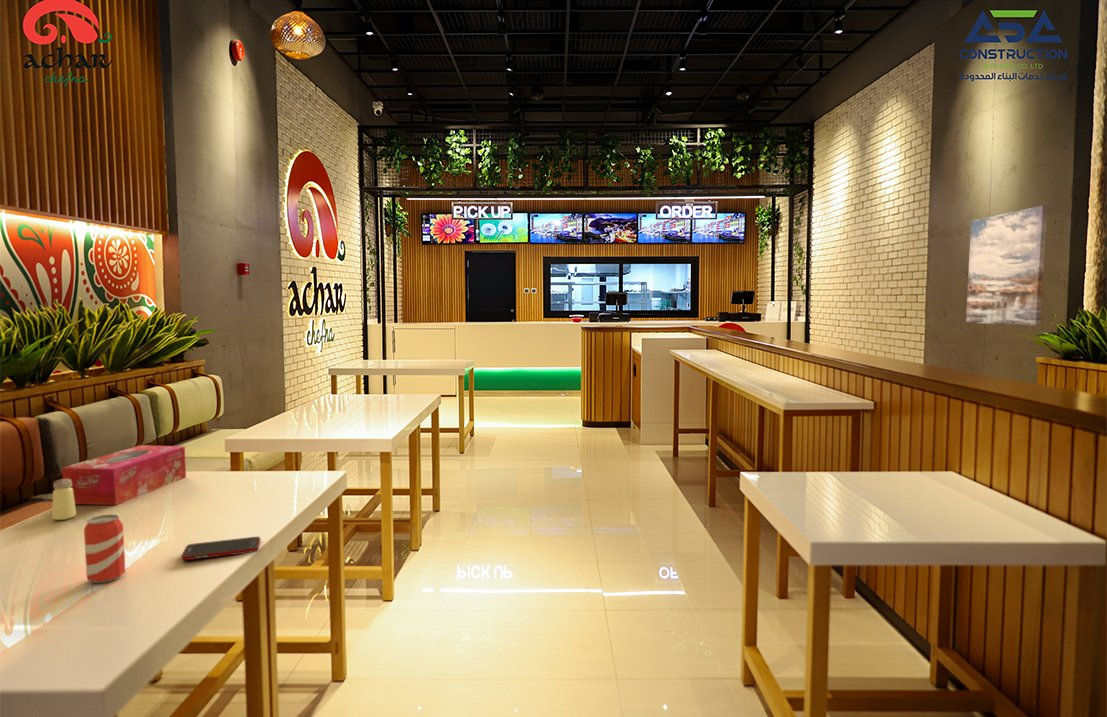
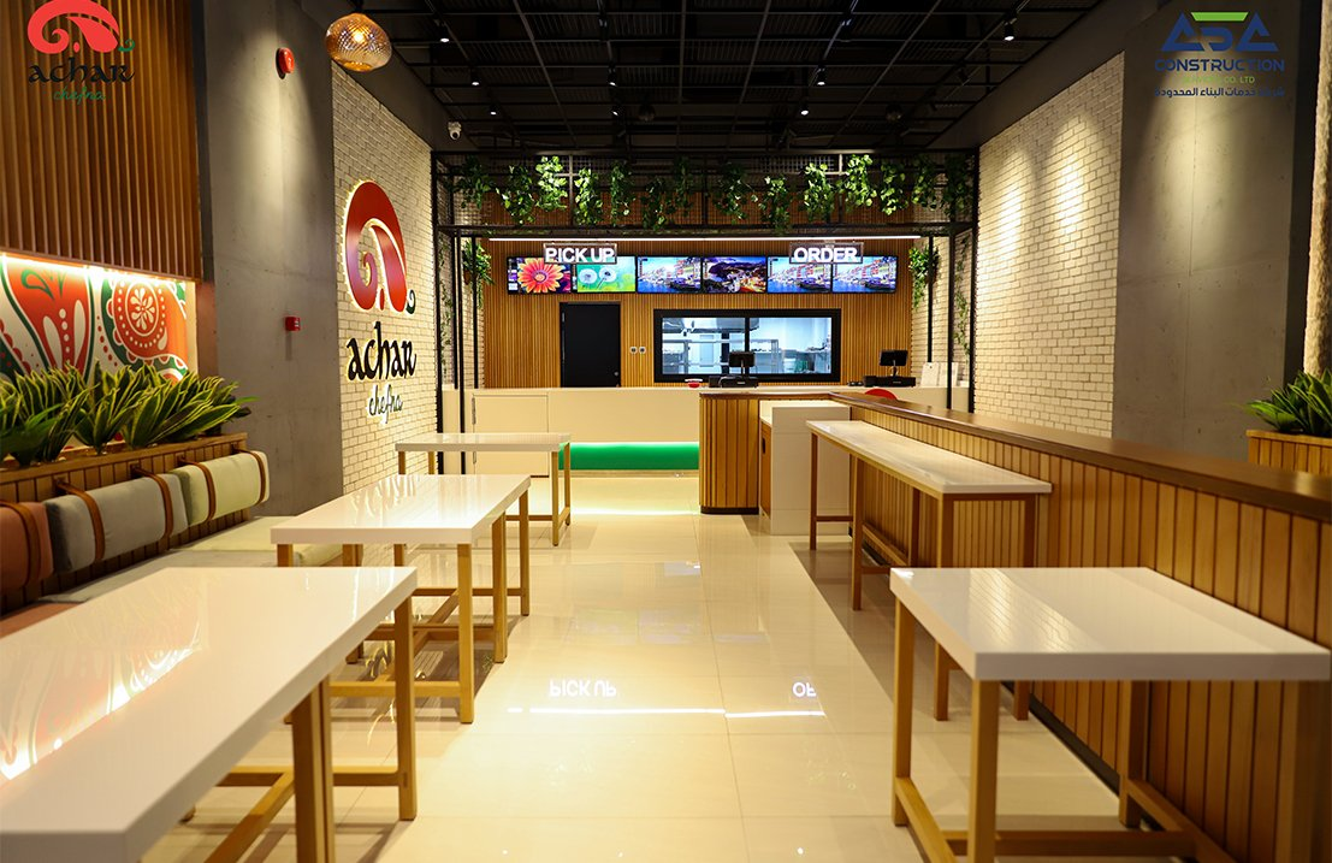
- beverage can (104, 548)
- saltshaker (63, 498)
- cell phone (222, 548)
- tissue box (128, 473)
- wall art (1003, 269)
